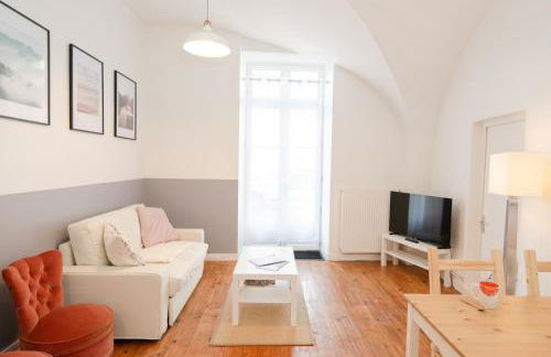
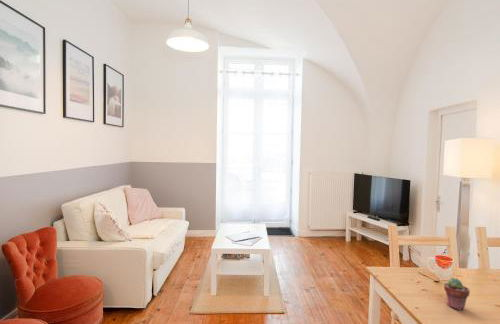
+ potted succulent (456, 292)
